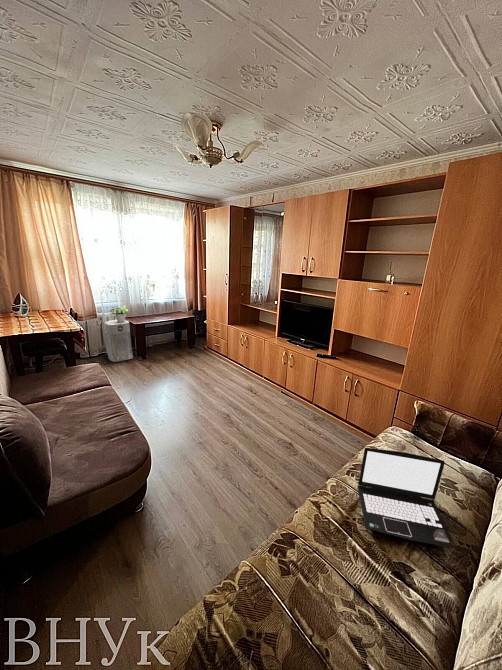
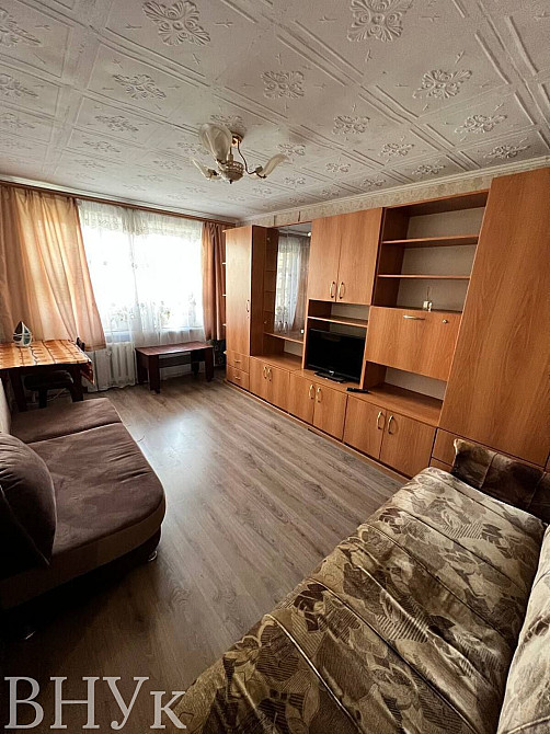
- potted plant (119, 313)
- laptop (406, 494)
- air purifier (118, 339)
